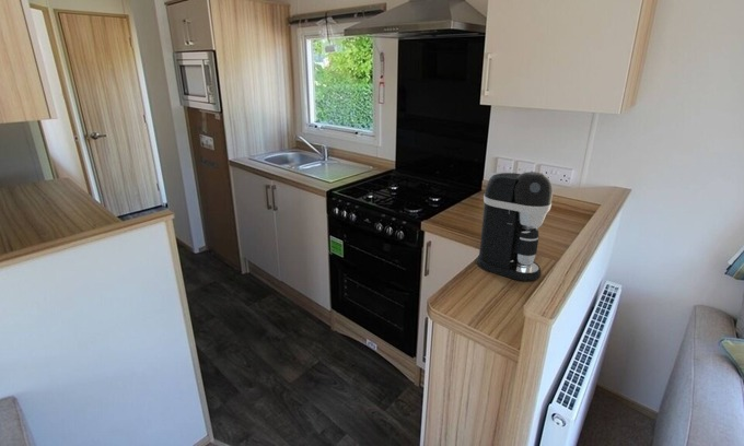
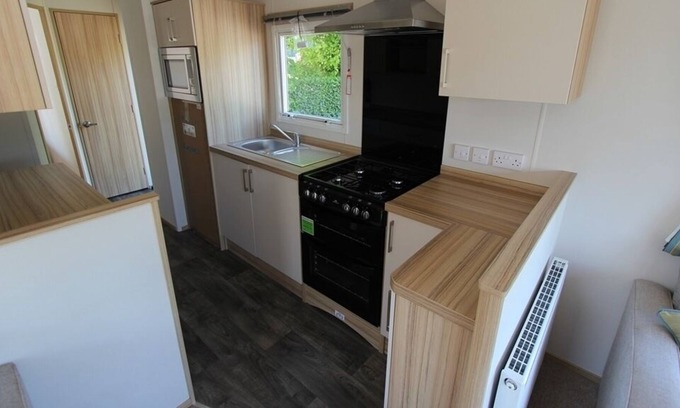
- coffee maker (513, 221)
